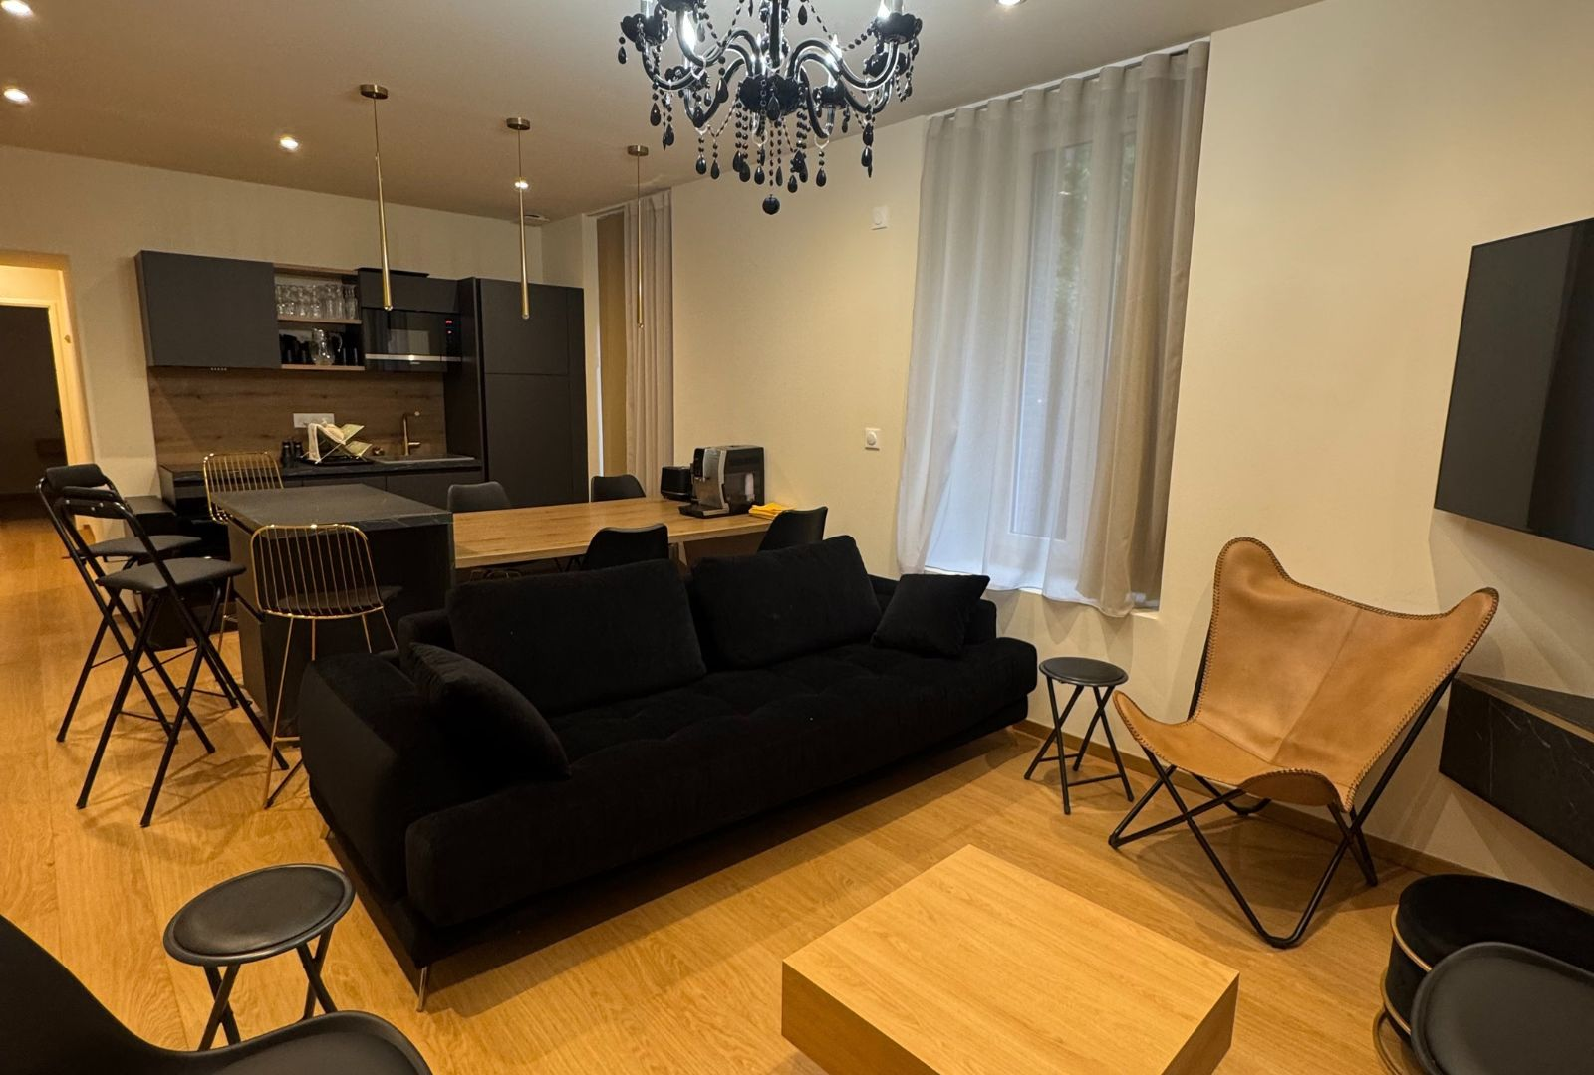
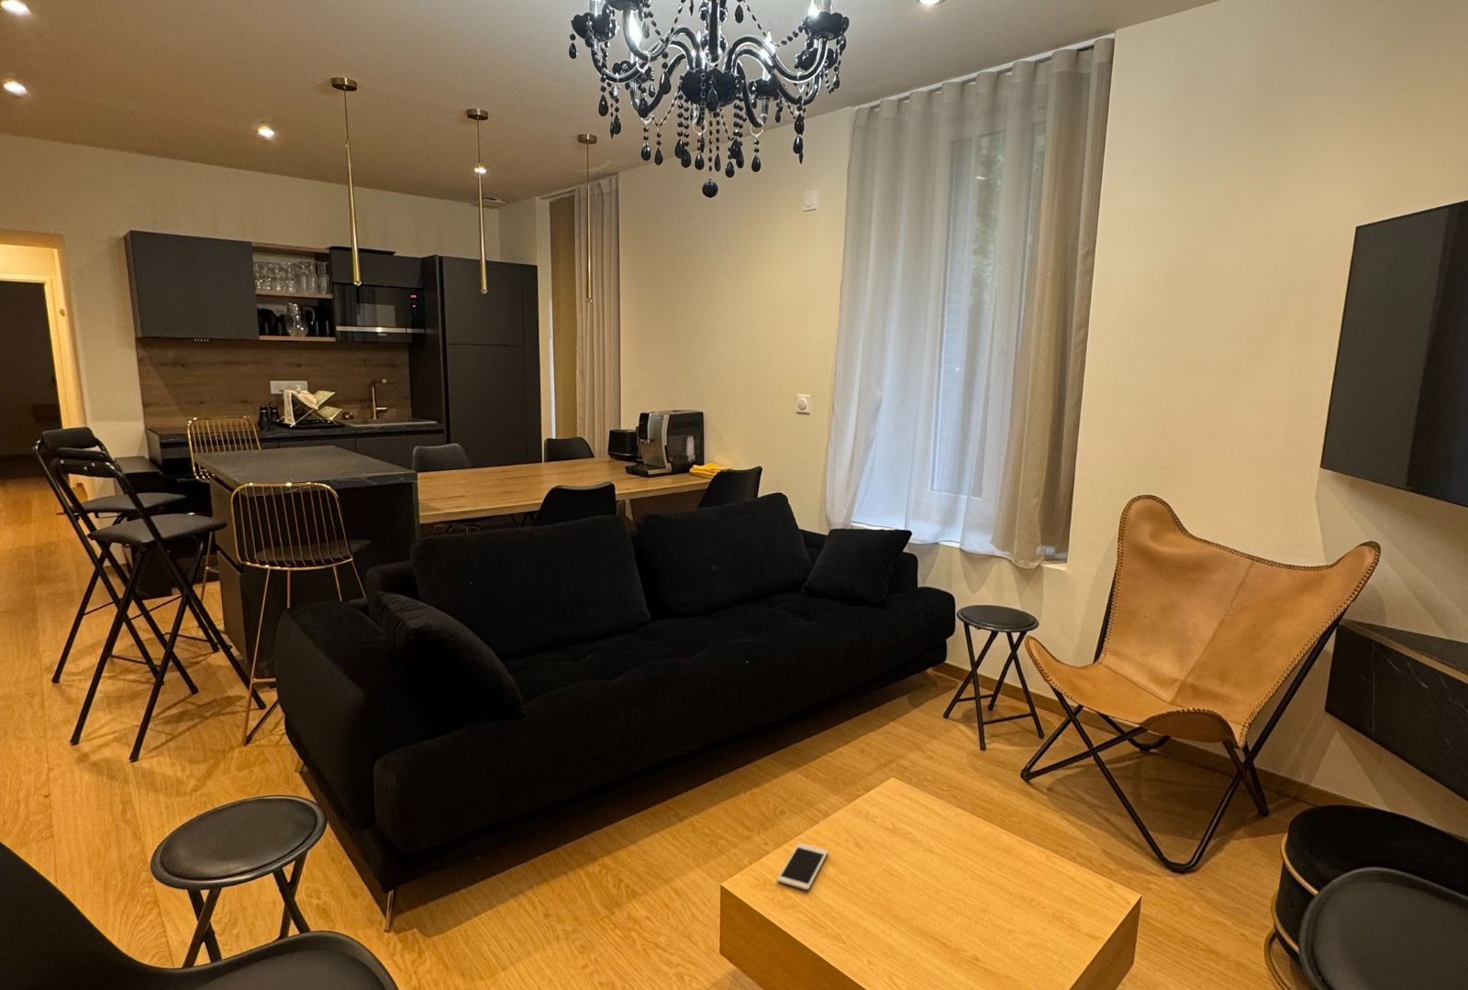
+ cell phone (803, 865)
